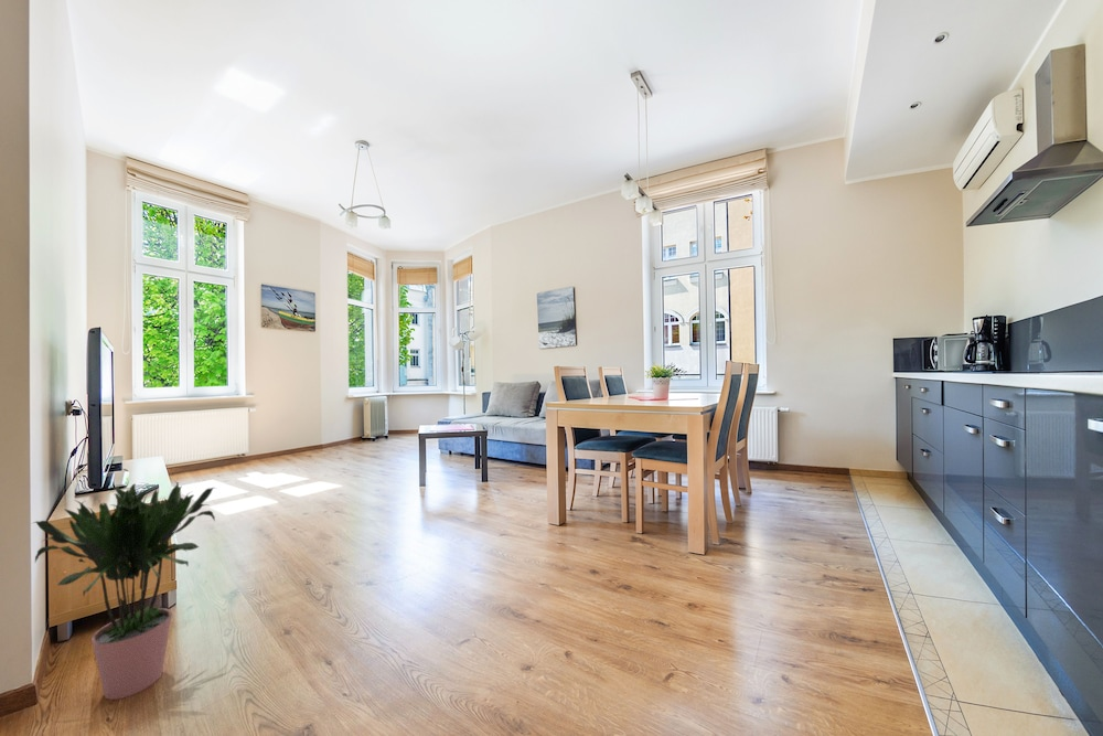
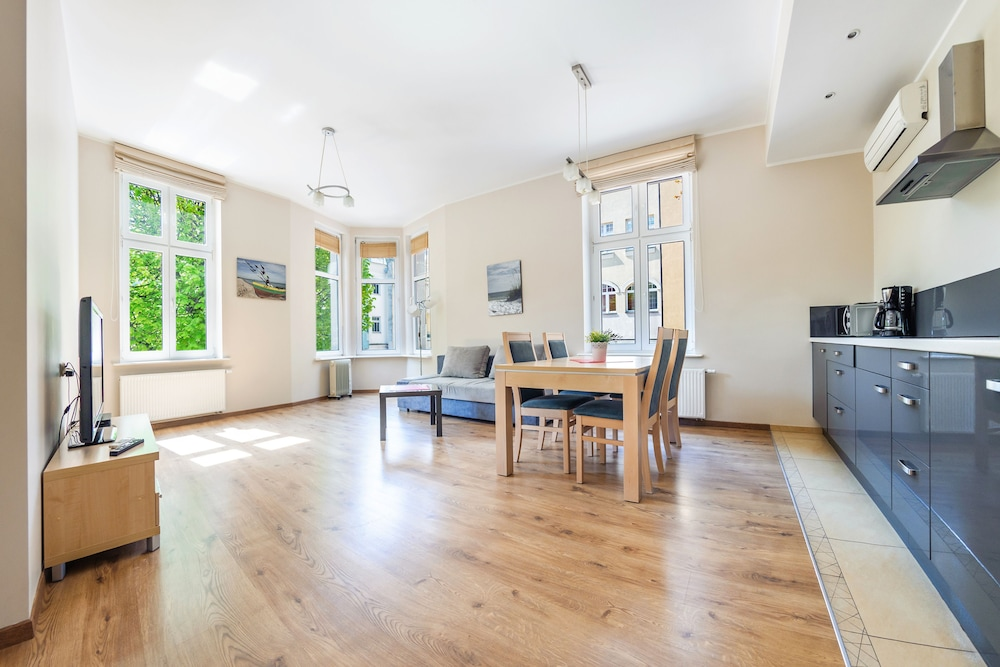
- potted plant (122, 580)
